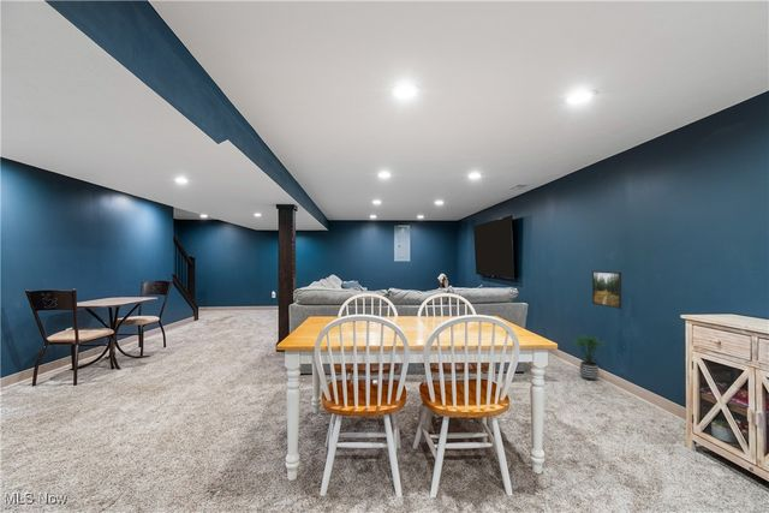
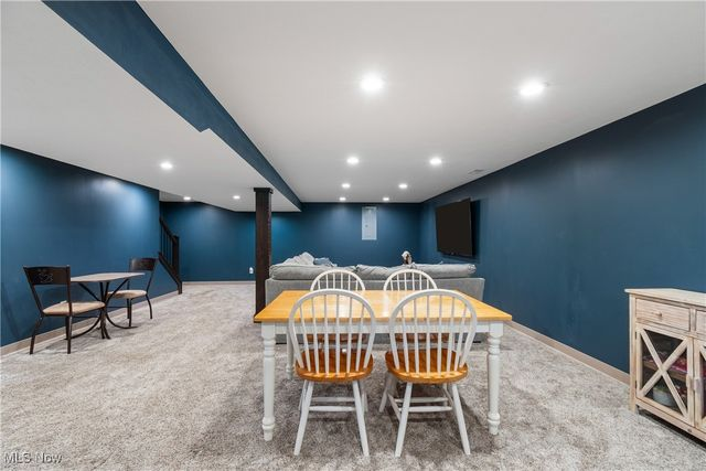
- potted plant (588, 356)
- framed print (606, 288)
